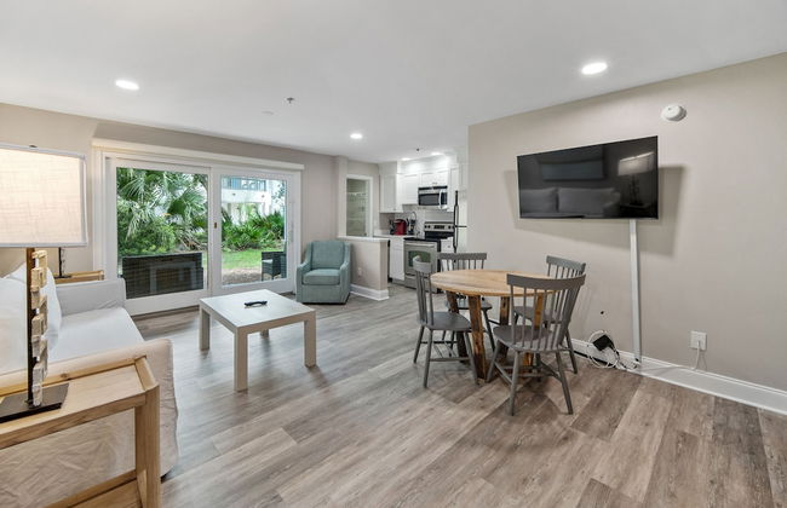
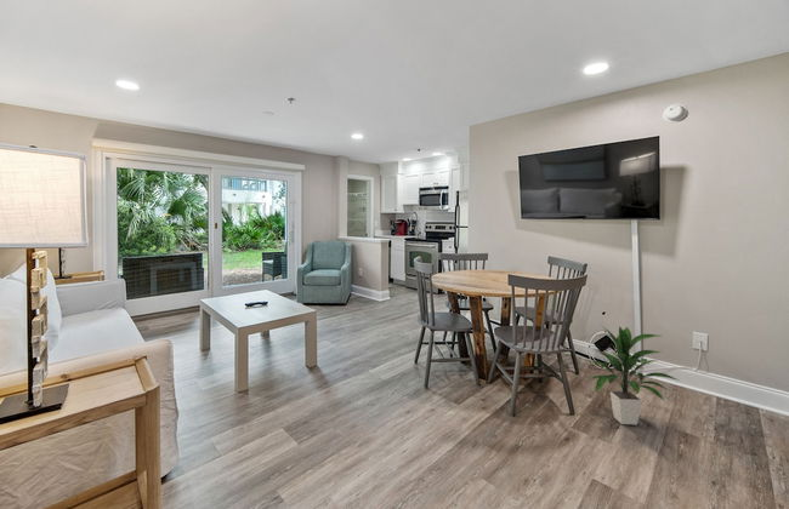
+ indoor plant (625, 371)
